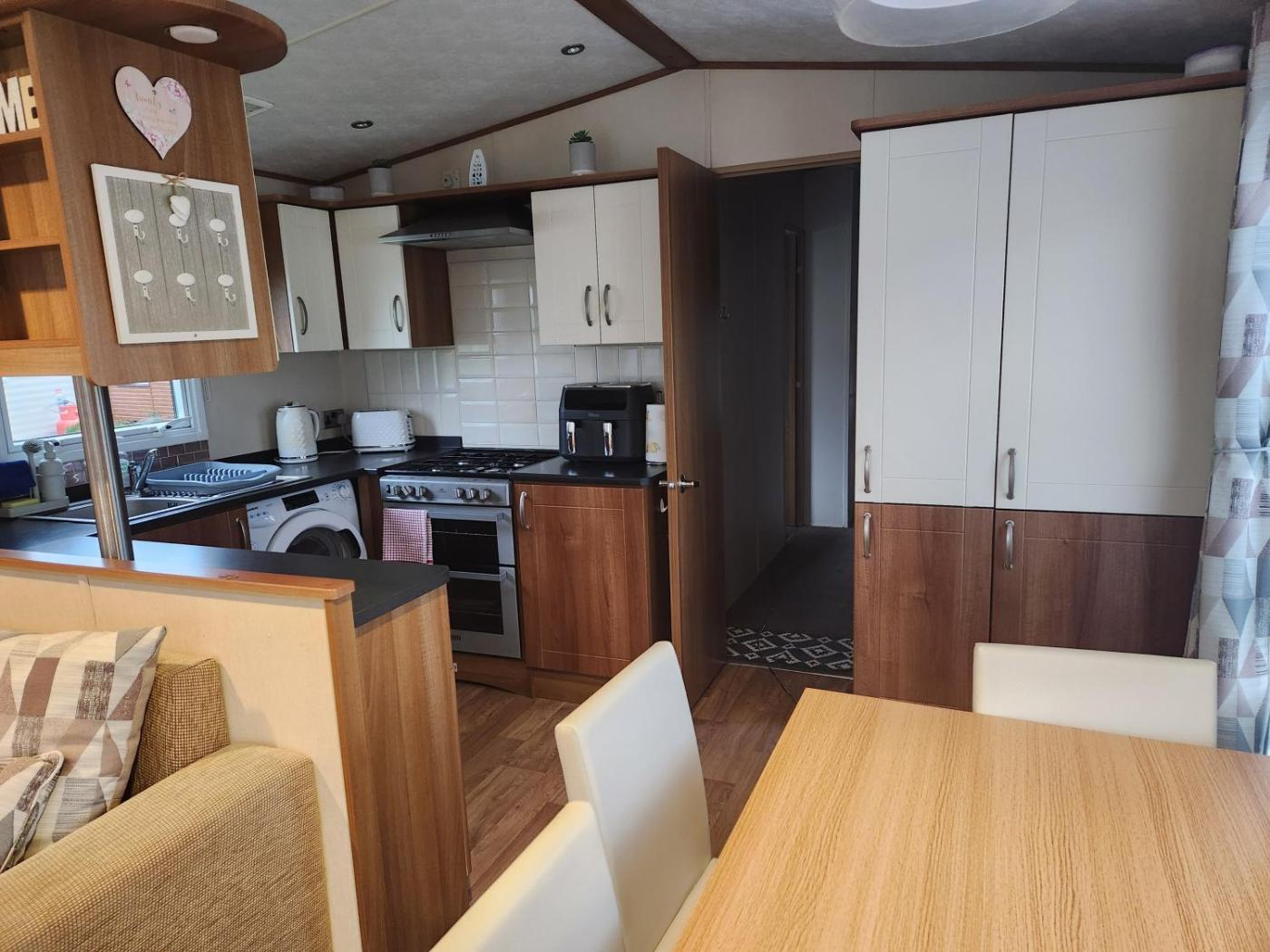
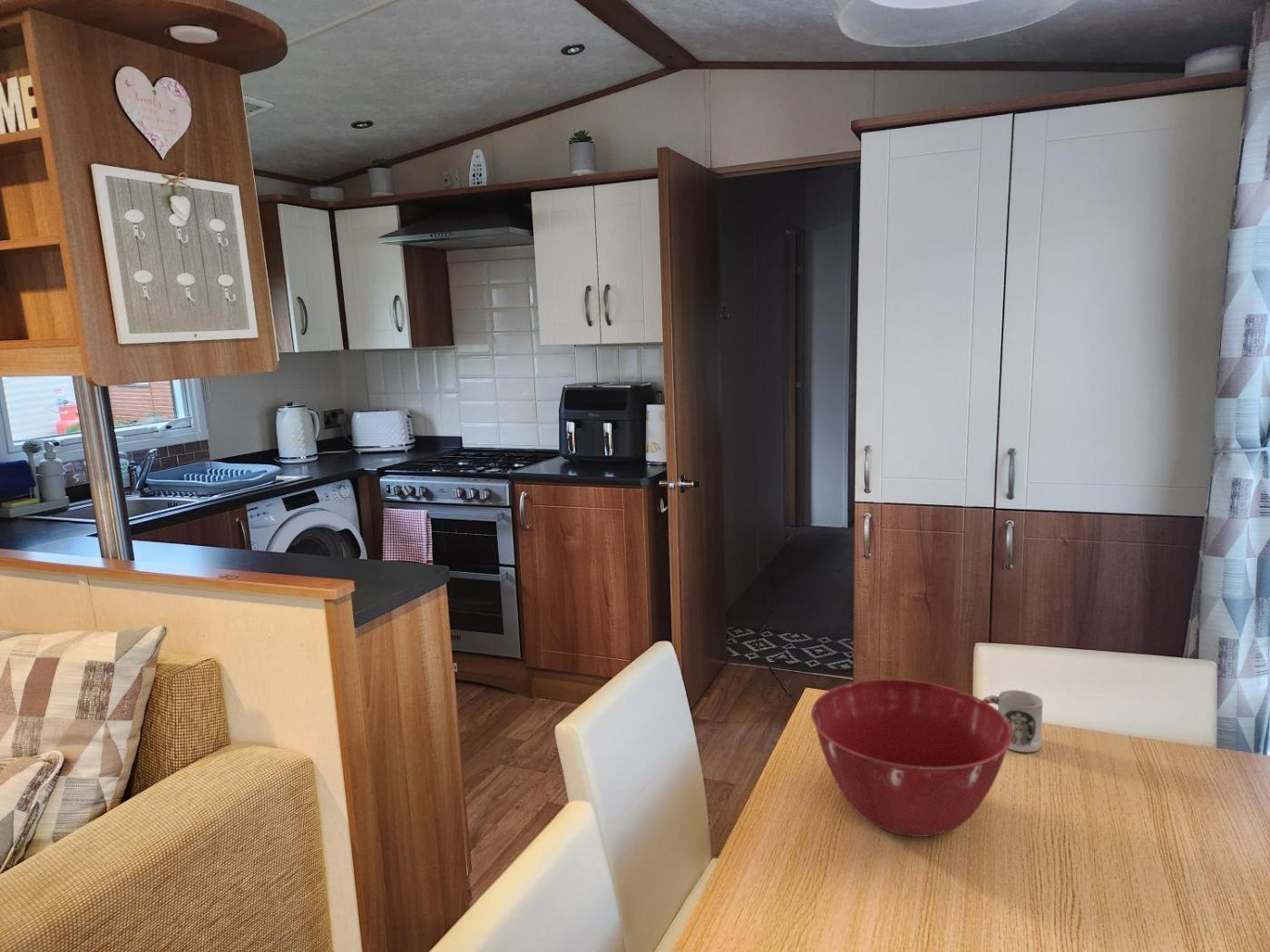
+ cup (1010, 719)
+ mixing bowl (907, 764)
